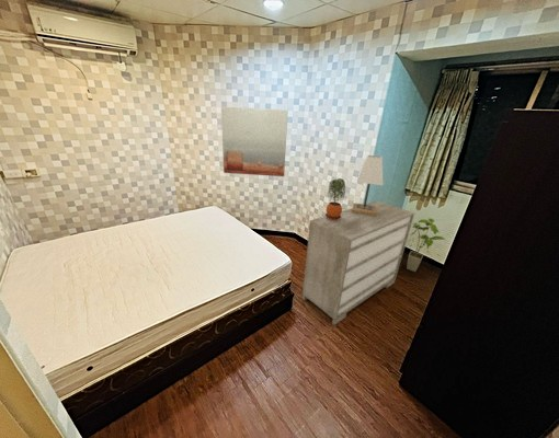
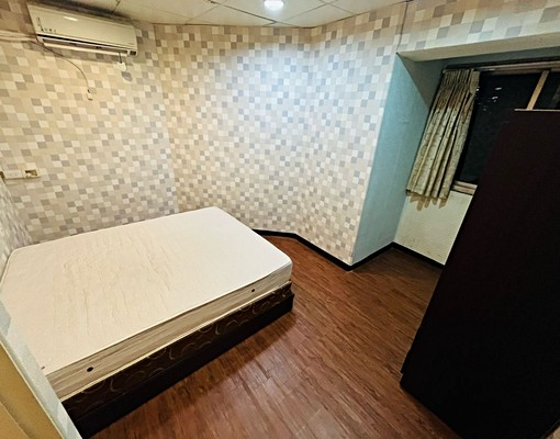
- lamp (368, 184)
- dresser (357, 255)
- potted plant (336, 197)
- house plant (422, 245)
- wall art (254, 142)
